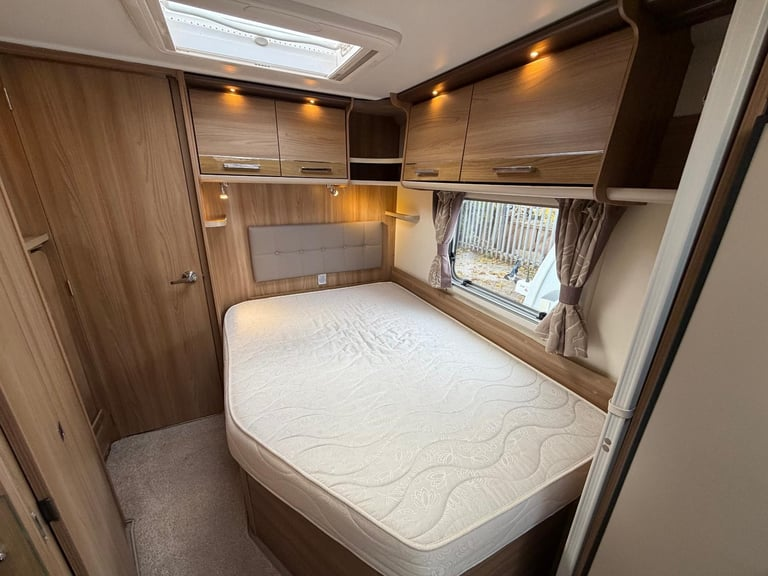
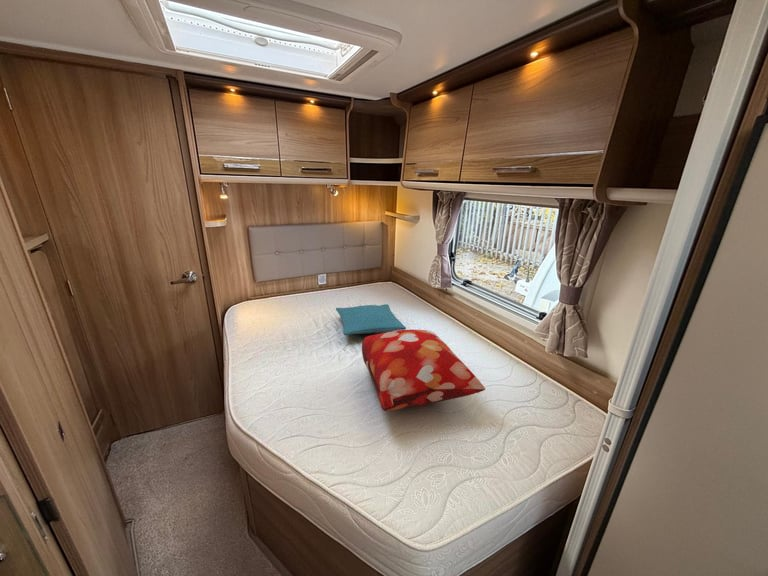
+ decorative pillow (416, 365)
+ pillow (368, 318)
